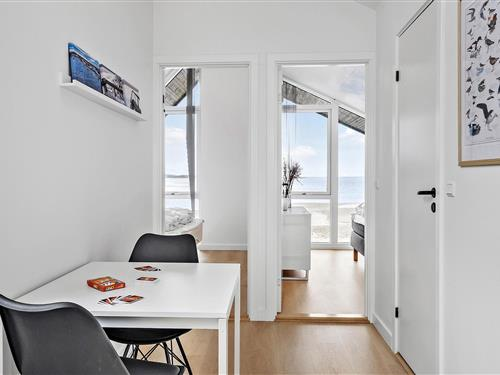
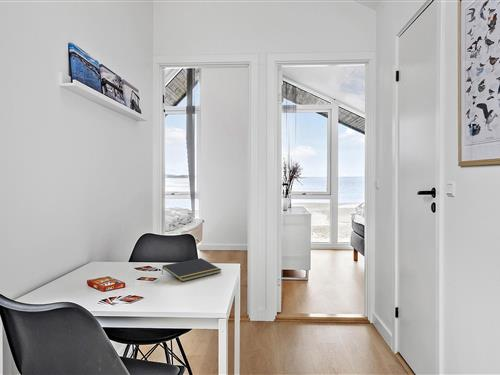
+ notepad (192, 268)
